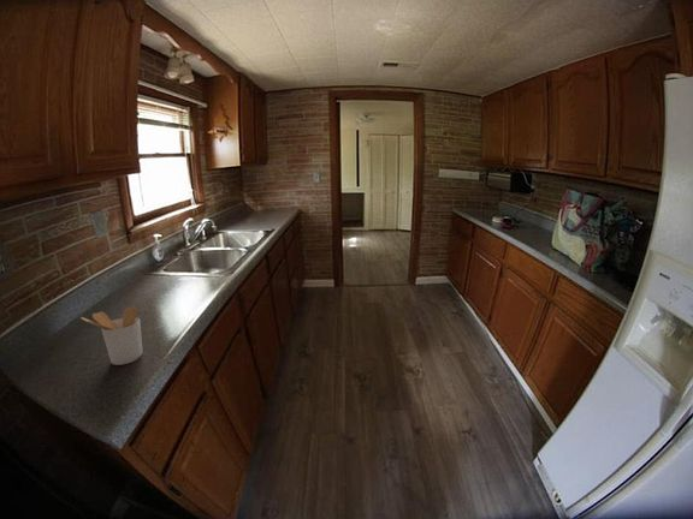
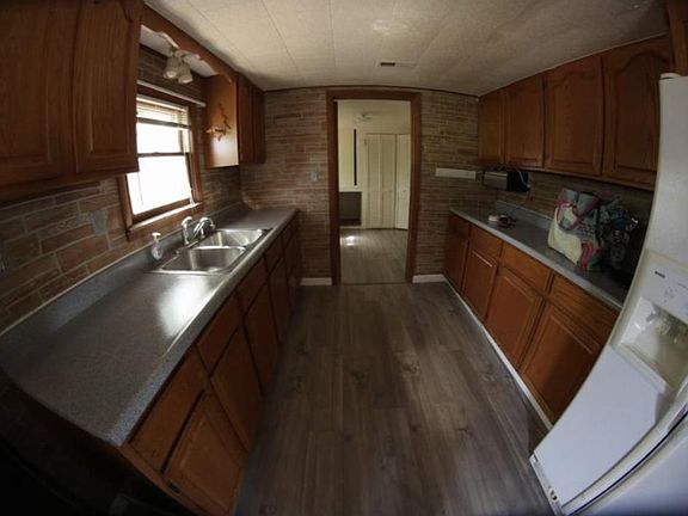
- utensil holder (114, 335)
